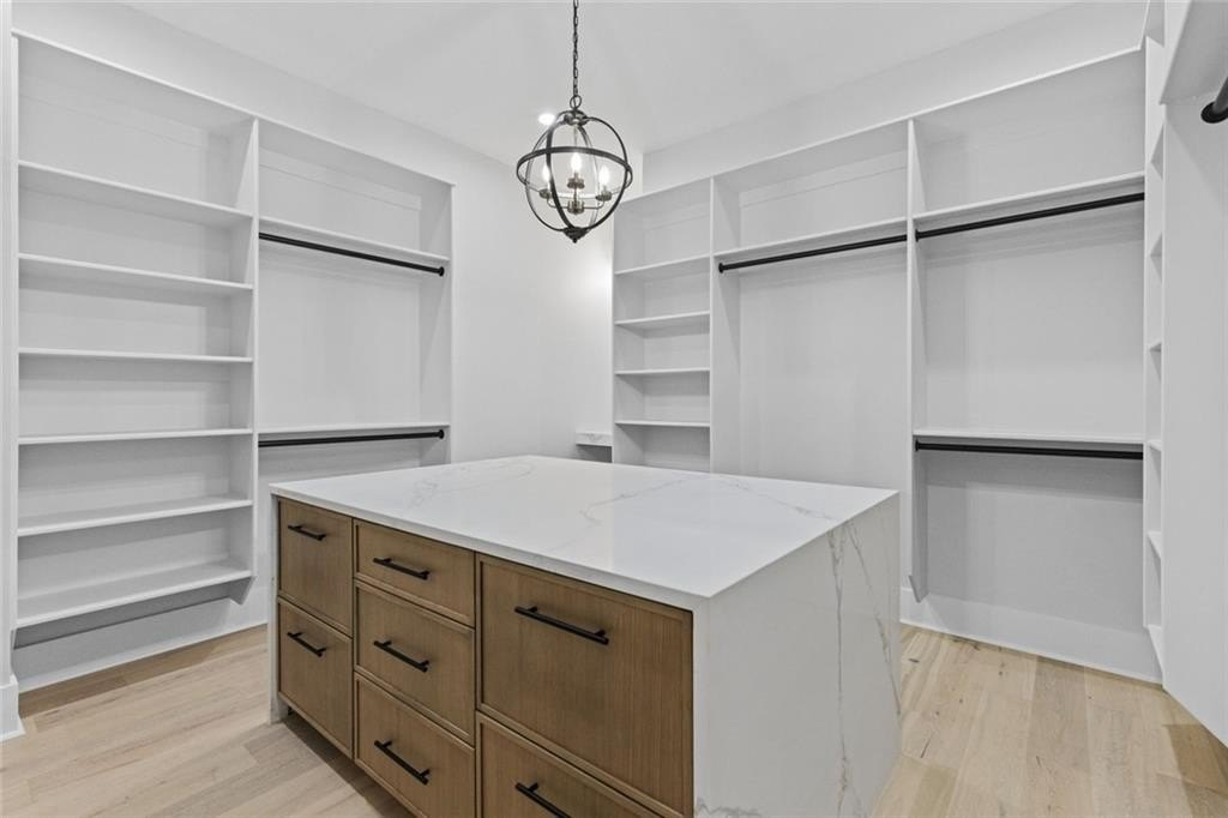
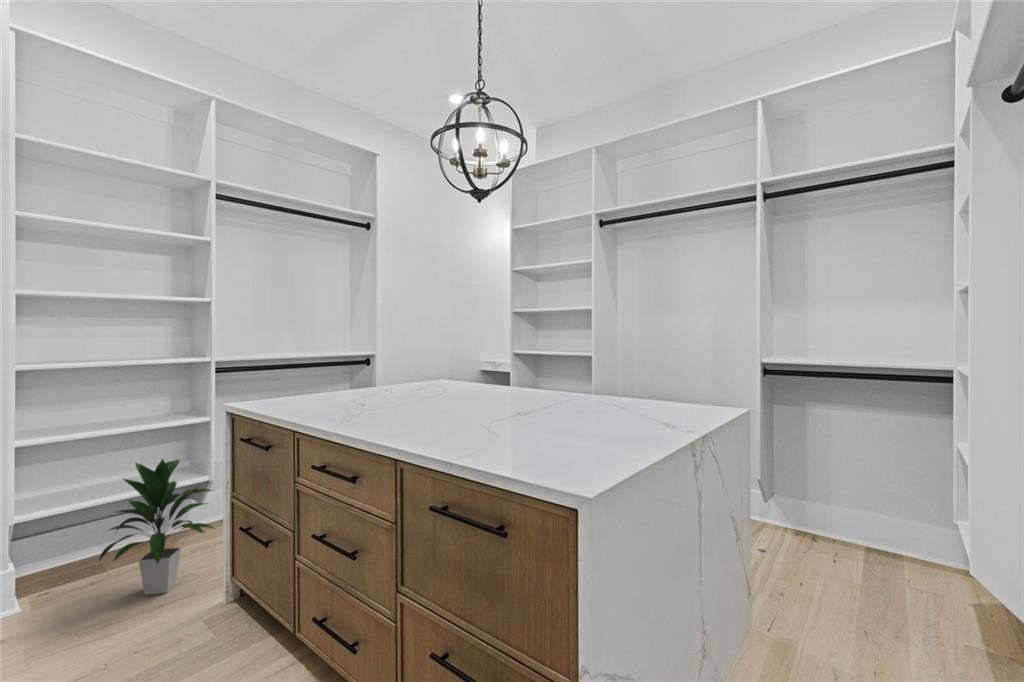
+ indoor plant (157, 521)
